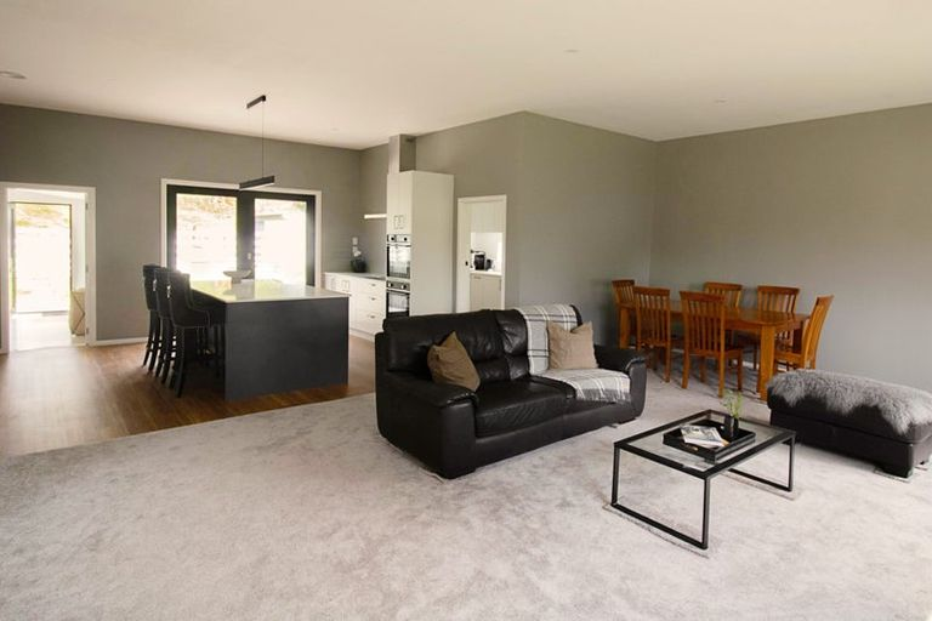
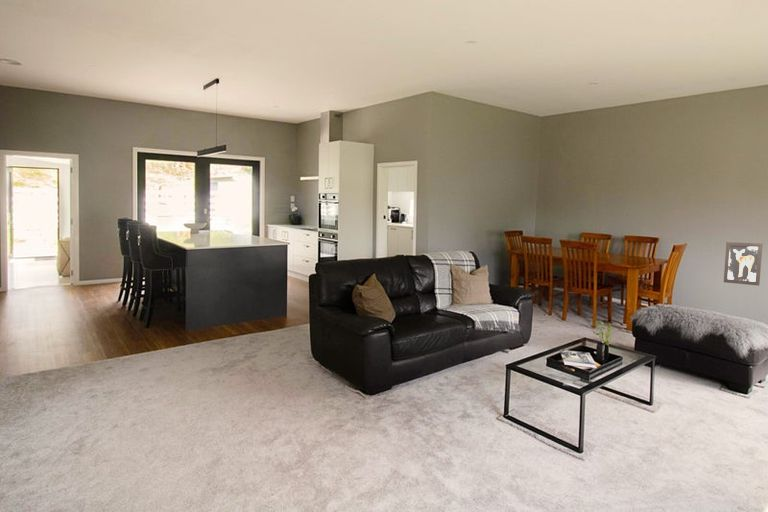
+ wall art (742, 263)
